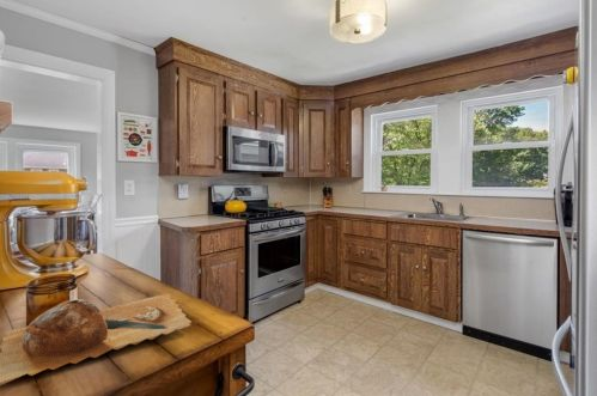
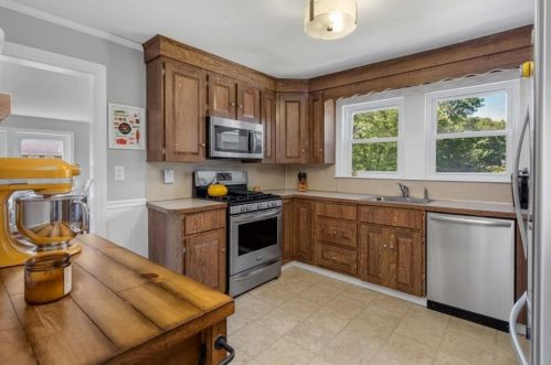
- chopping board (102, 316)
